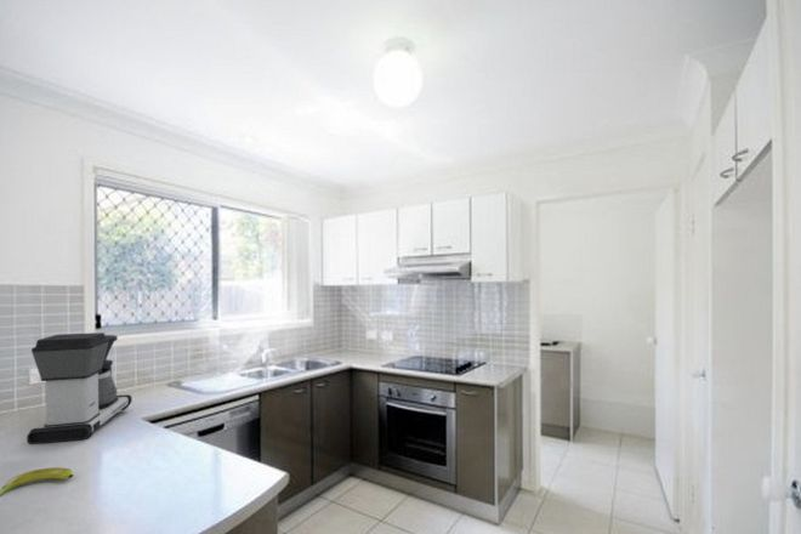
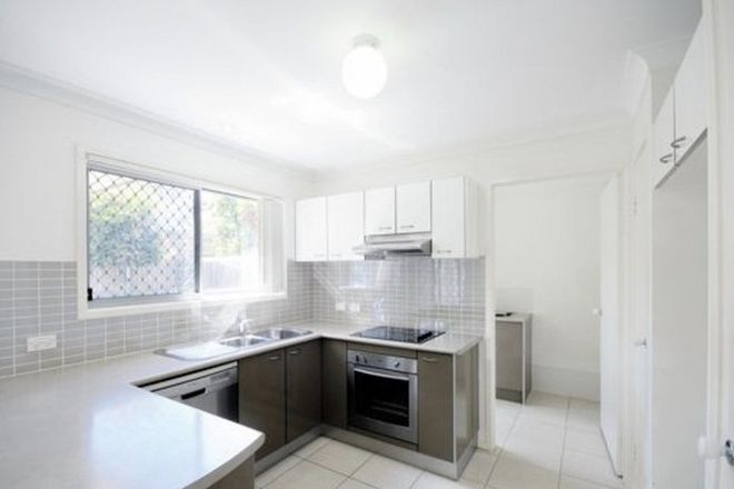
- coffee maker (86, 377)
- banana (36, 478)
